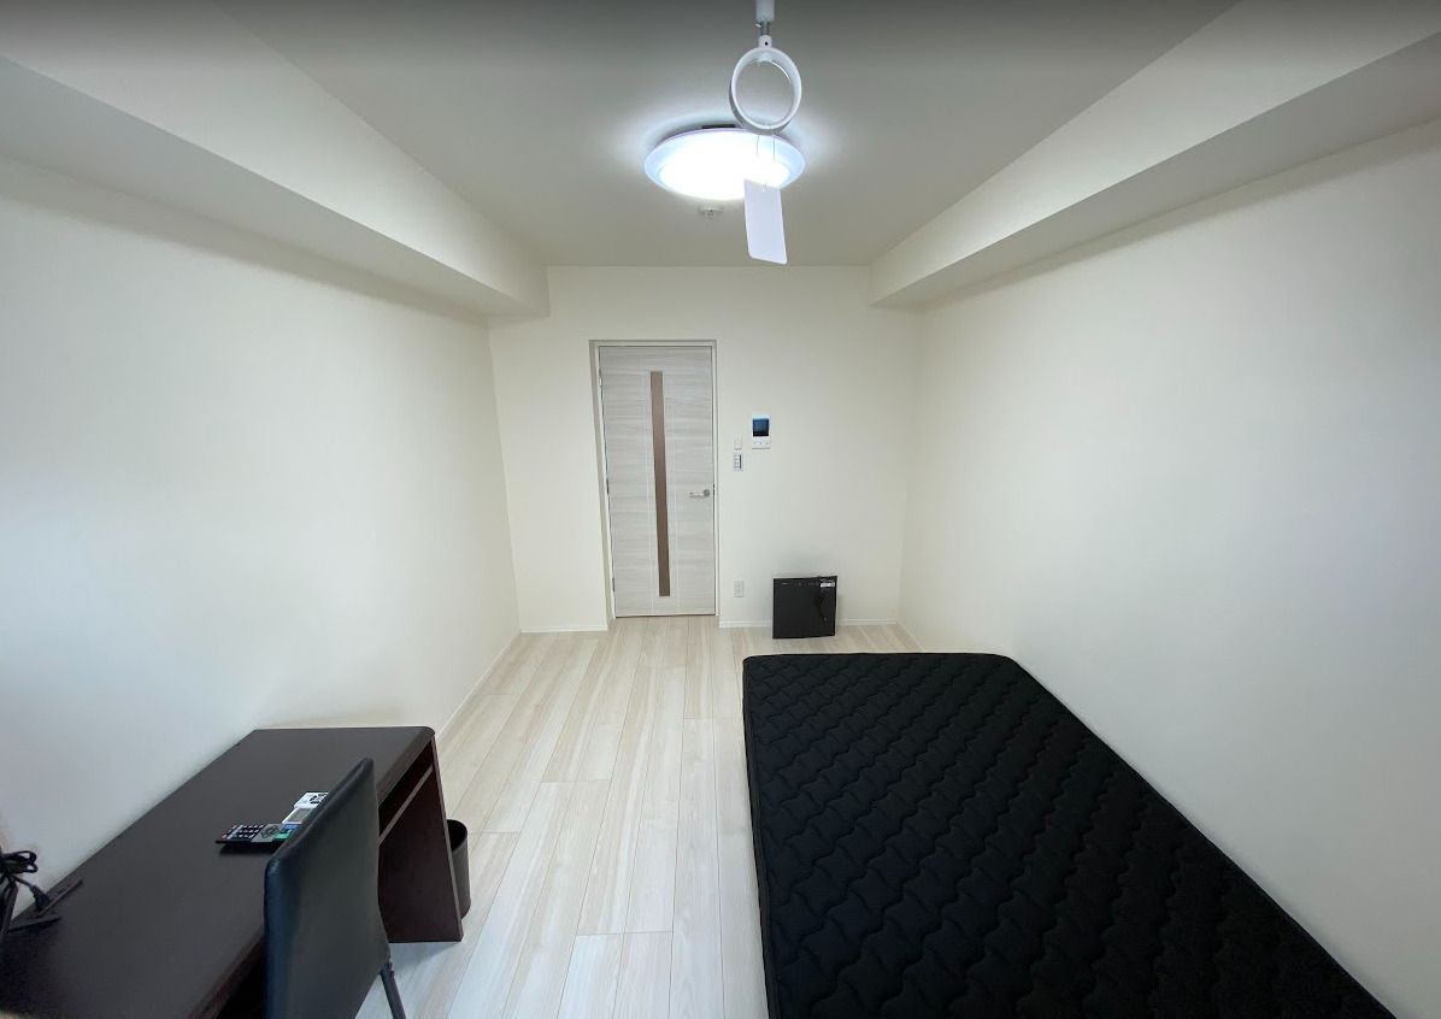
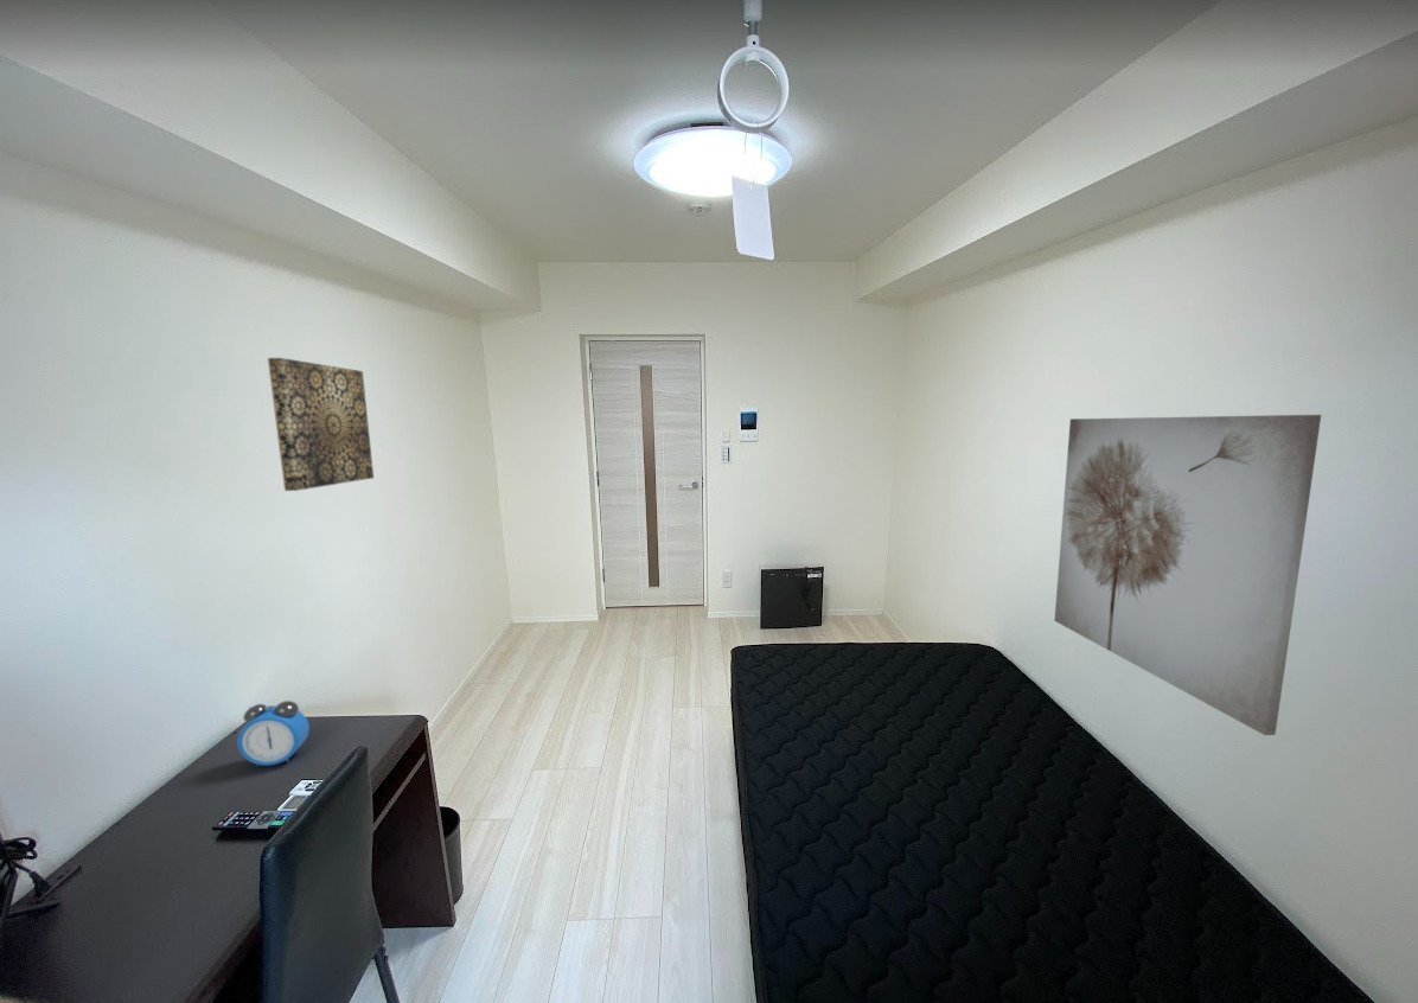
+ wall art (1151, 545)
+ alarm clock (274, 732)
+ wall art (327, 424)
